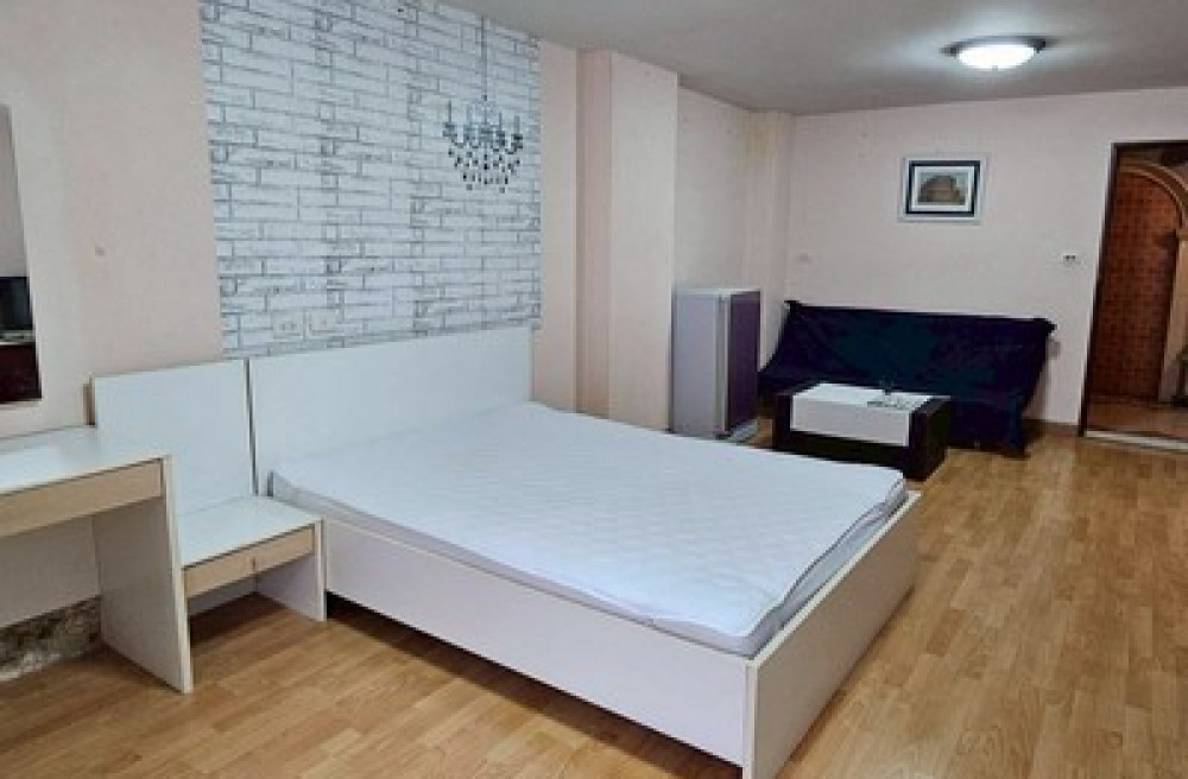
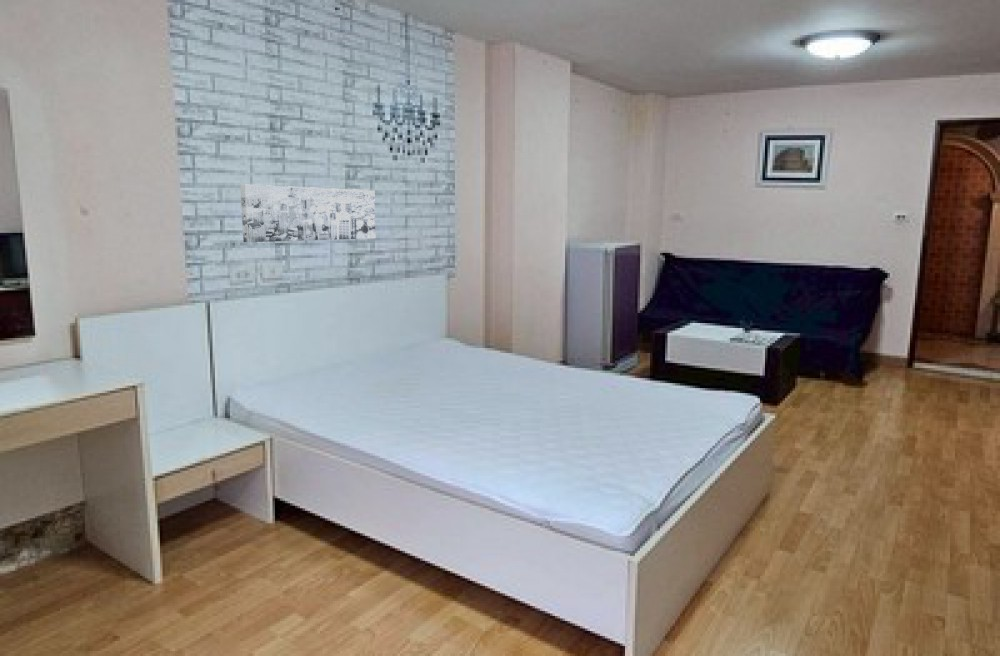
+ wall art (314, 214)
